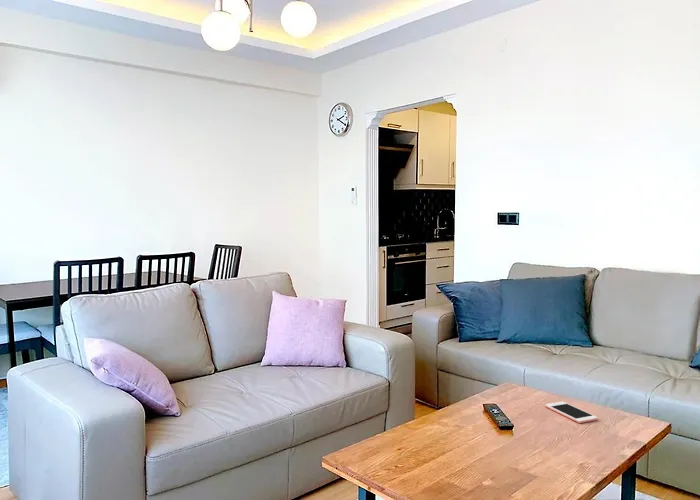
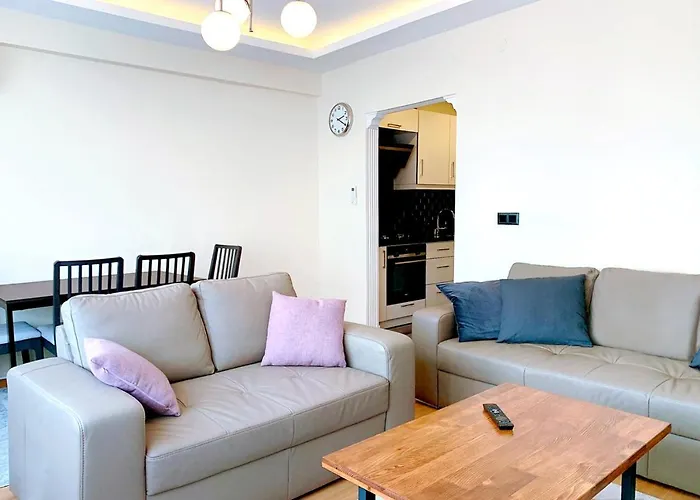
- cell phone (570, 411)
